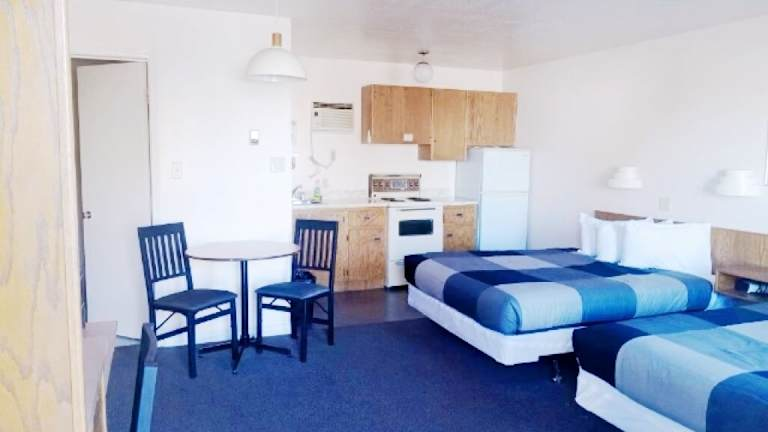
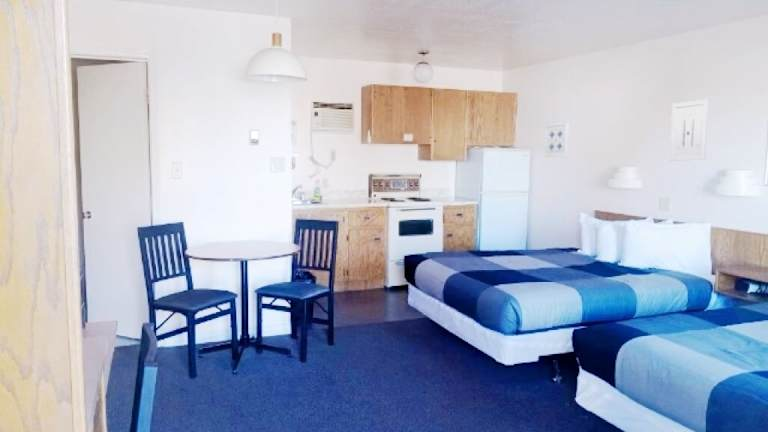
+ wall art (688, 131)
+ wall art (556, 140)
